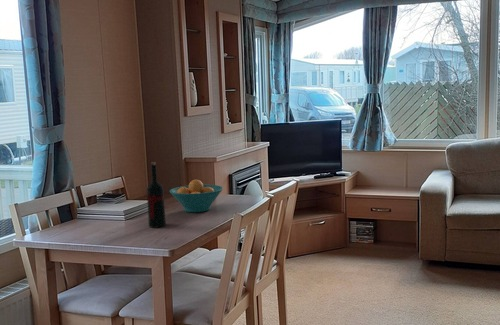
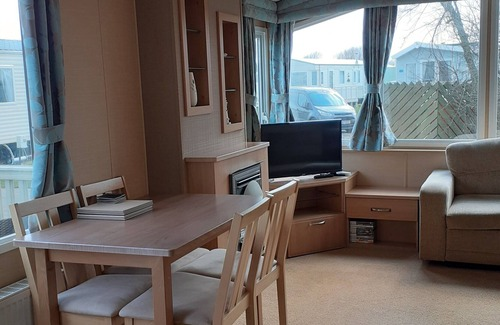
- wine bottle (154, 194)
- fruit bowl (196, 194)
